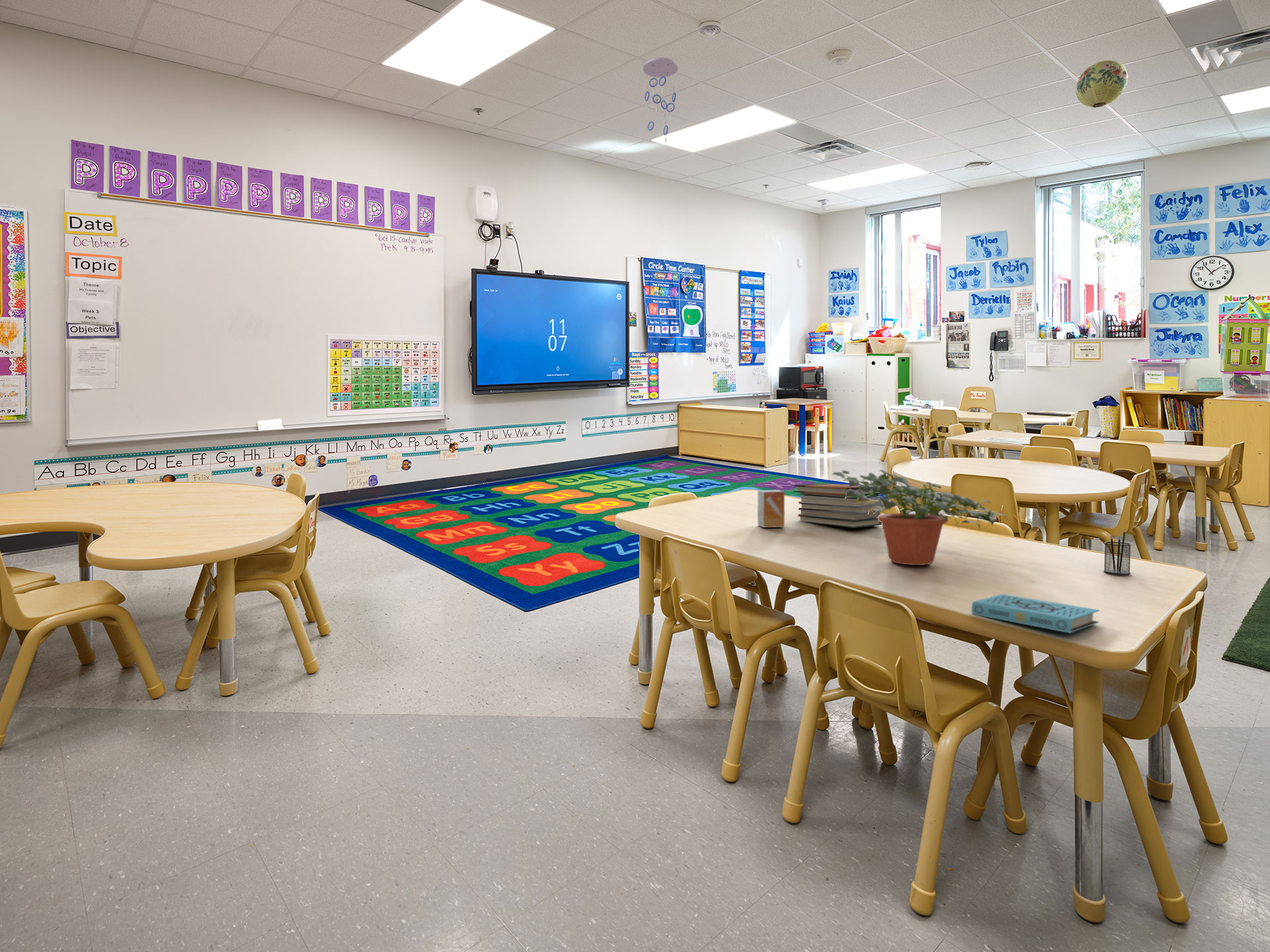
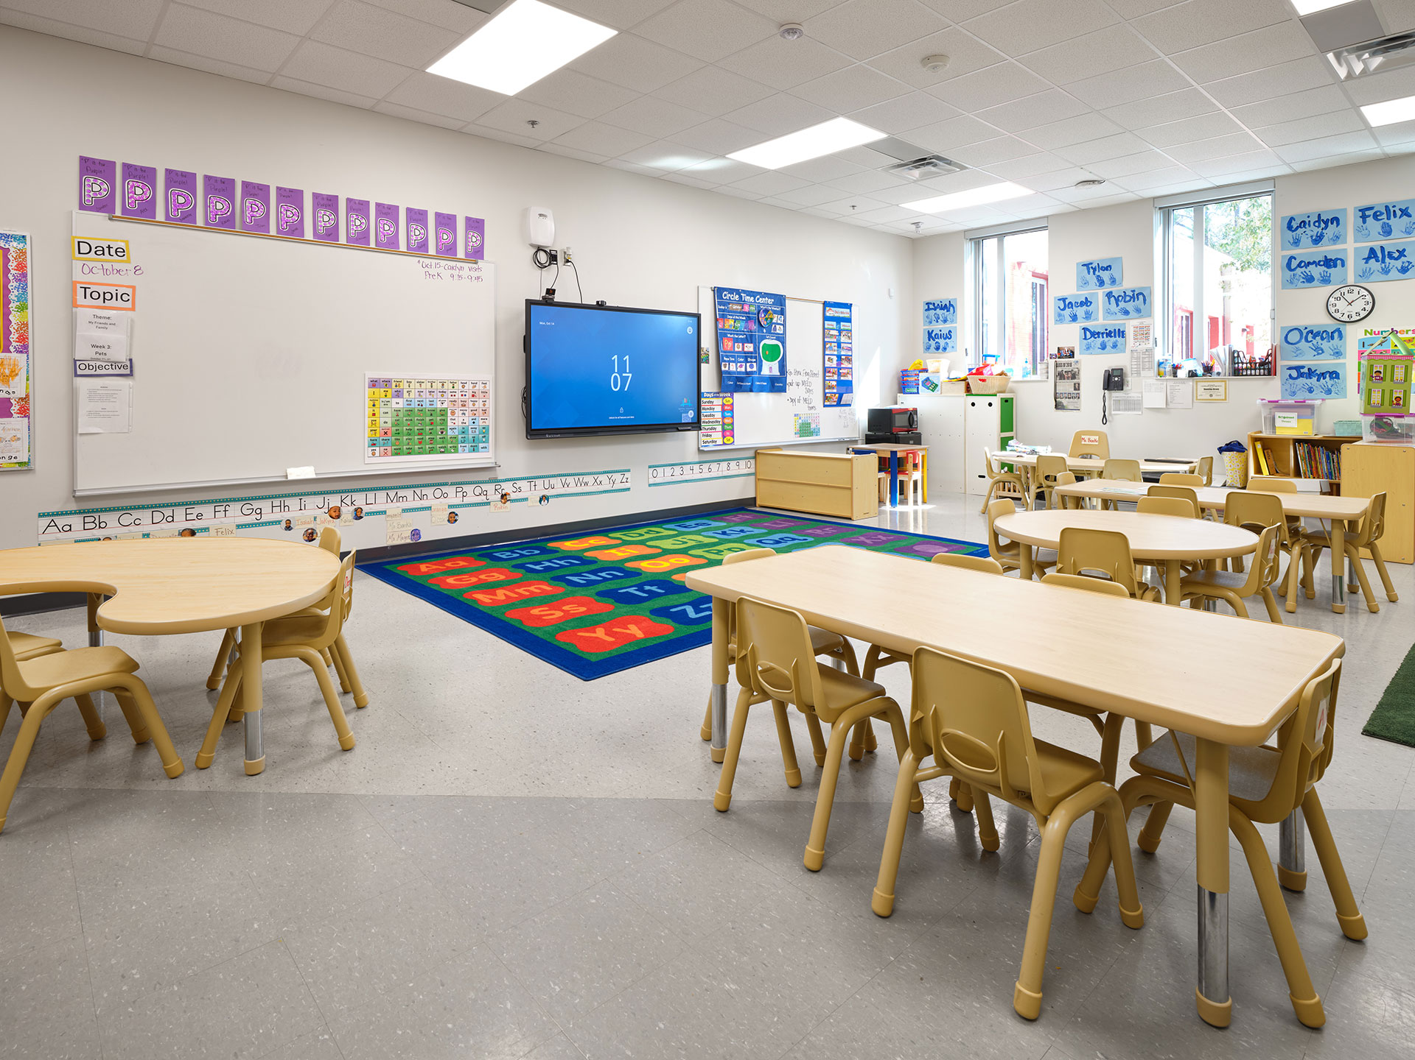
- small box (771, 508)
- paper lantern (1101, 84)
- pencil holder (1118, 551)
- book (1033, 612)
- ceiling mobile (661, 103)
- potted plant (920, 516)
- book stack (839, 504)
